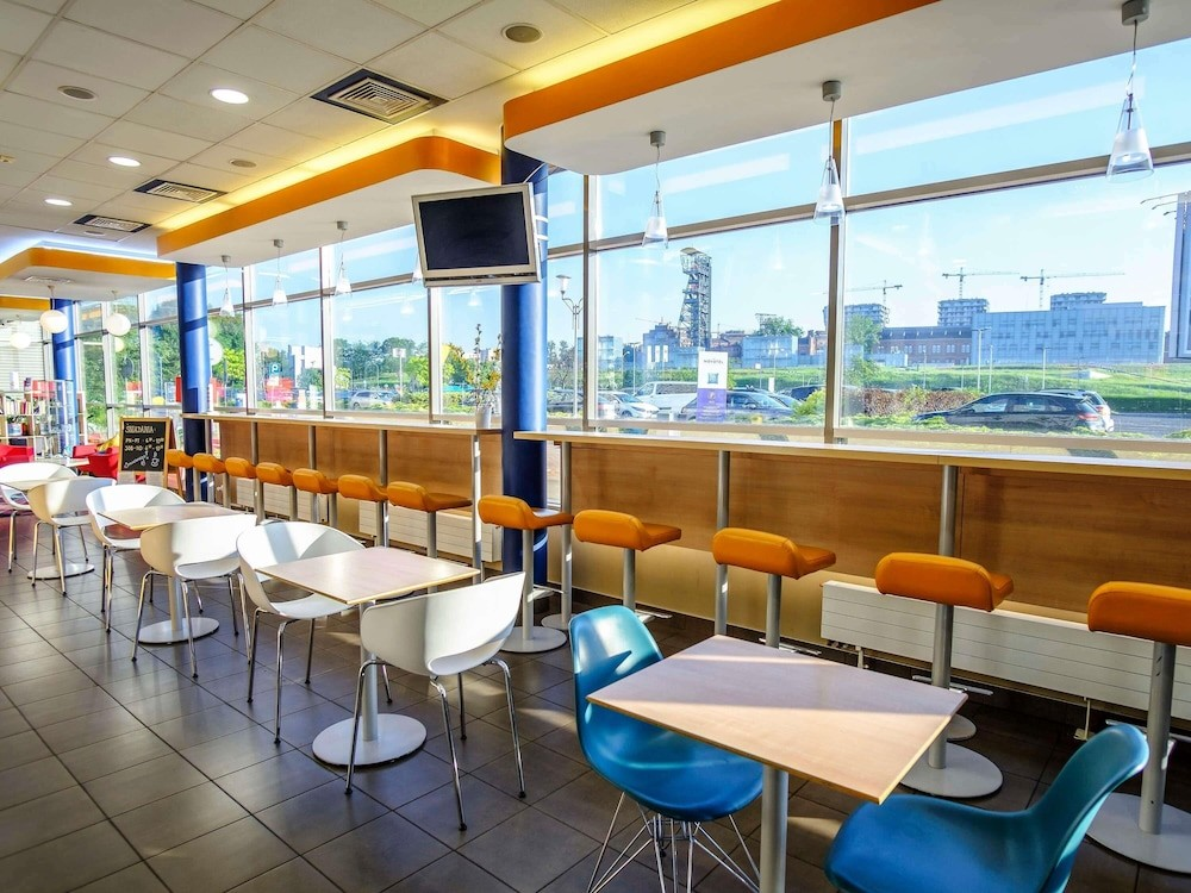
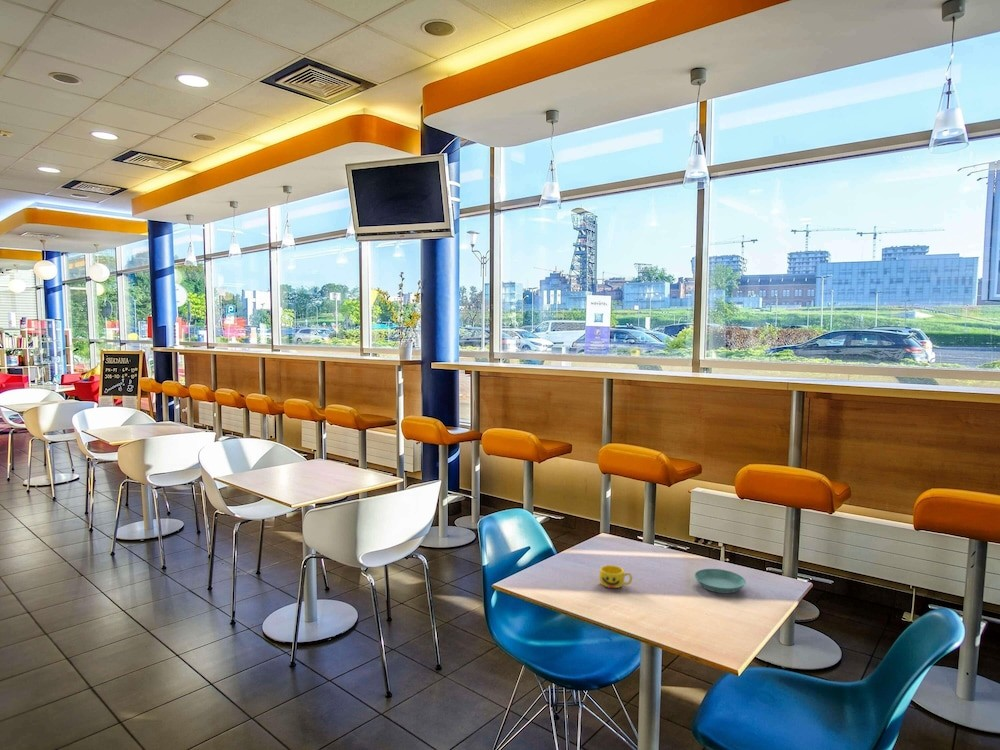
+ saucer (719, 582)
+ cup (615, 577)
